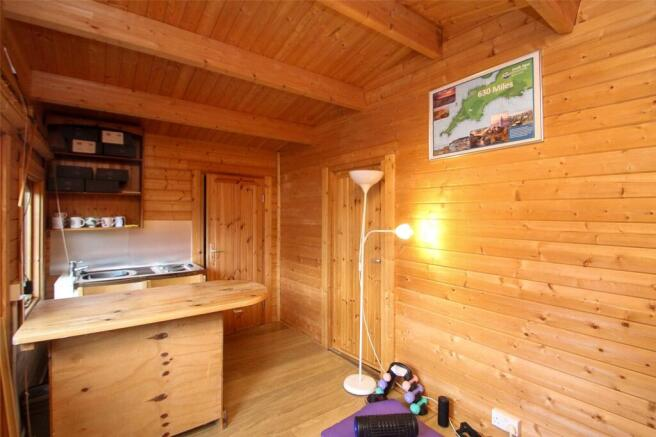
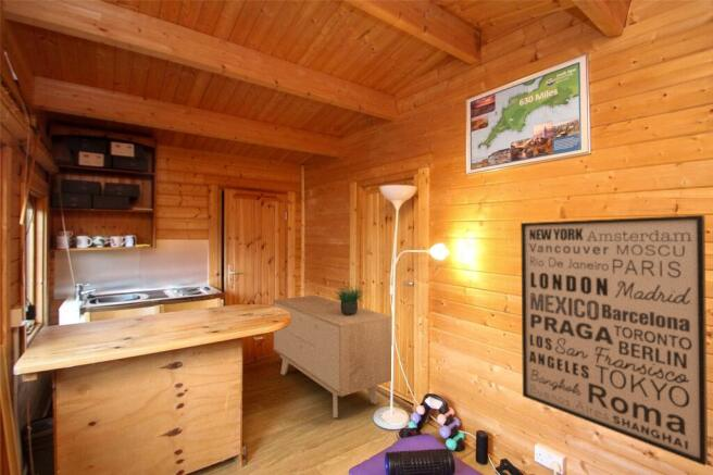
+ sideboard (324, 347)
+ potted plant (349, 295)
+ wall art (598, 321)
